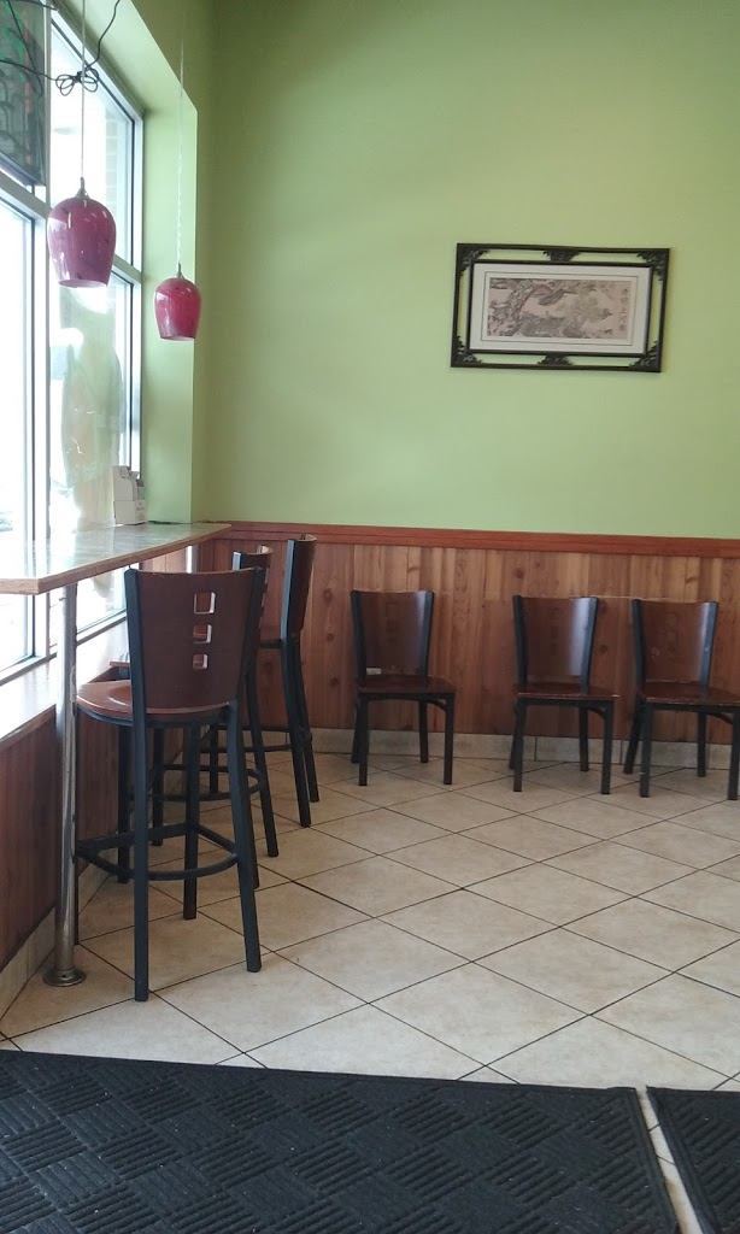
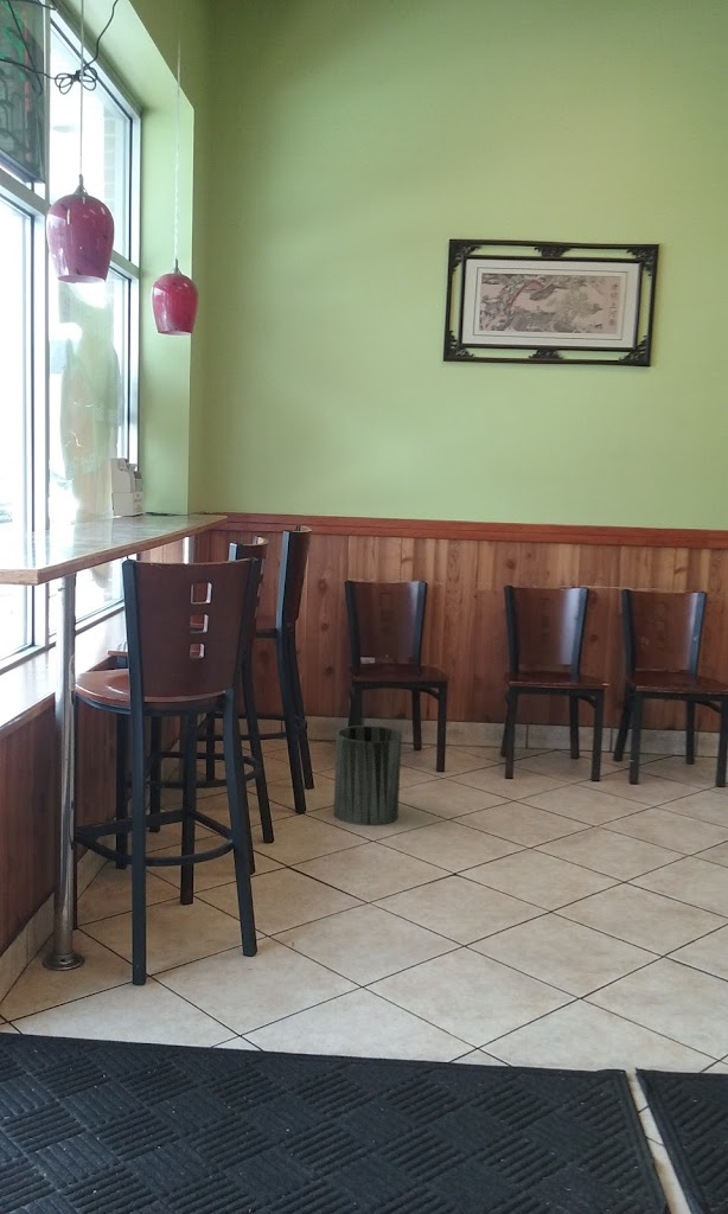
+ trash can (366, 774)
